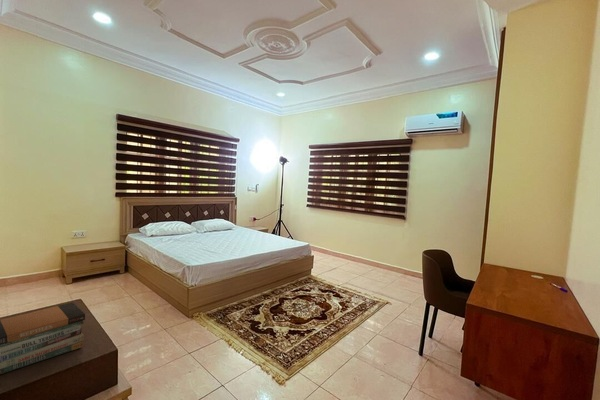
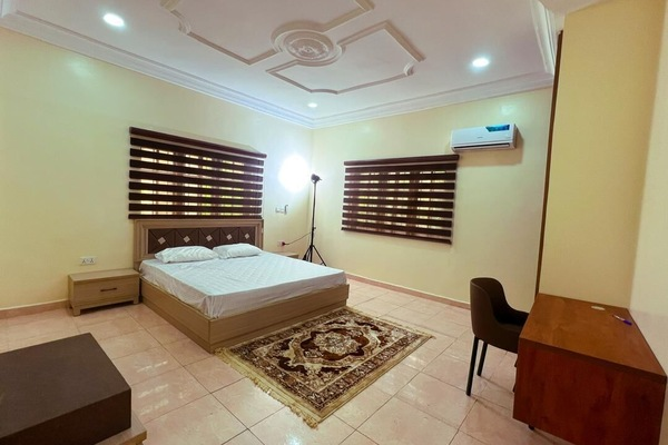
- book stack (36, 335)
